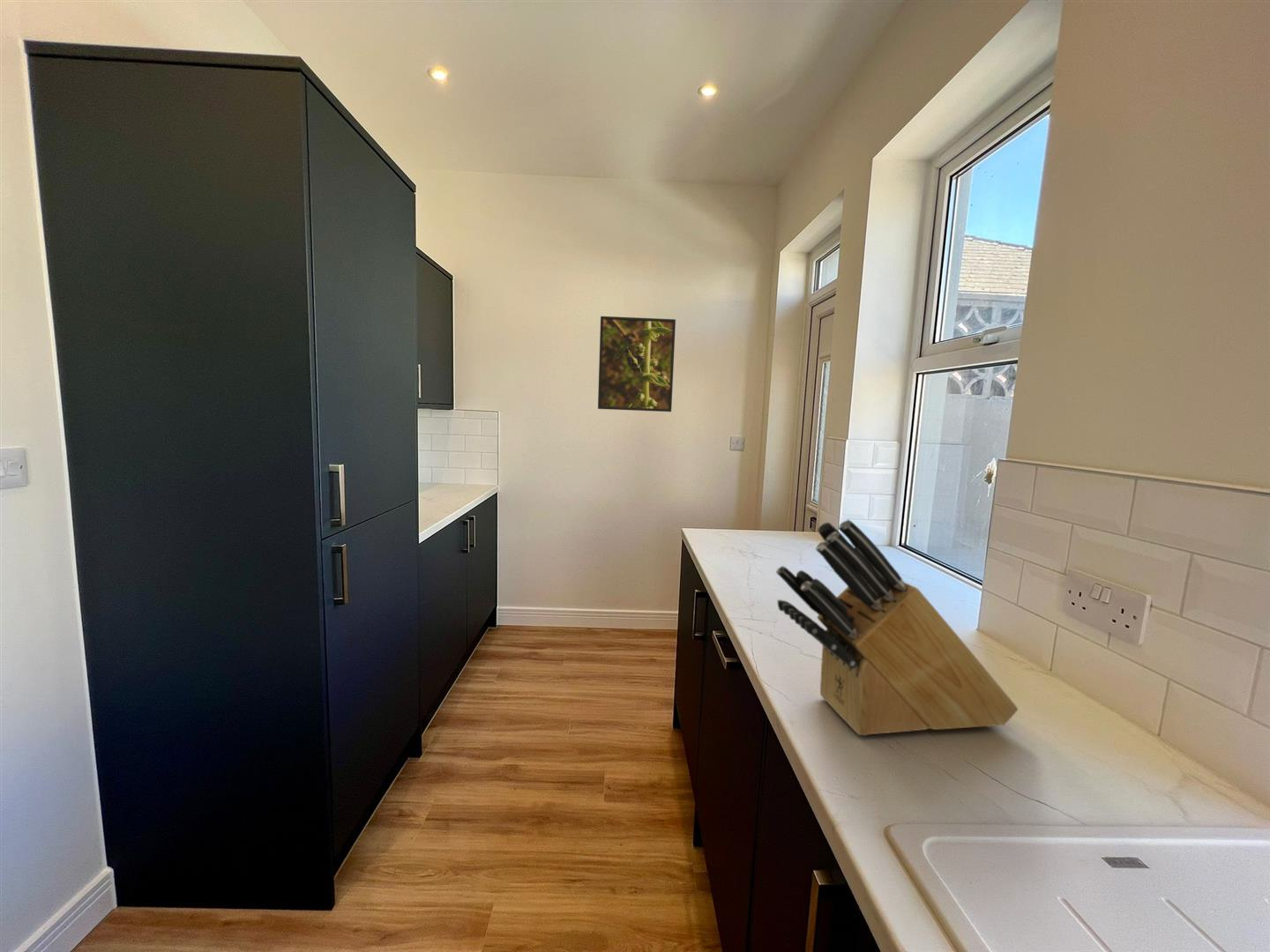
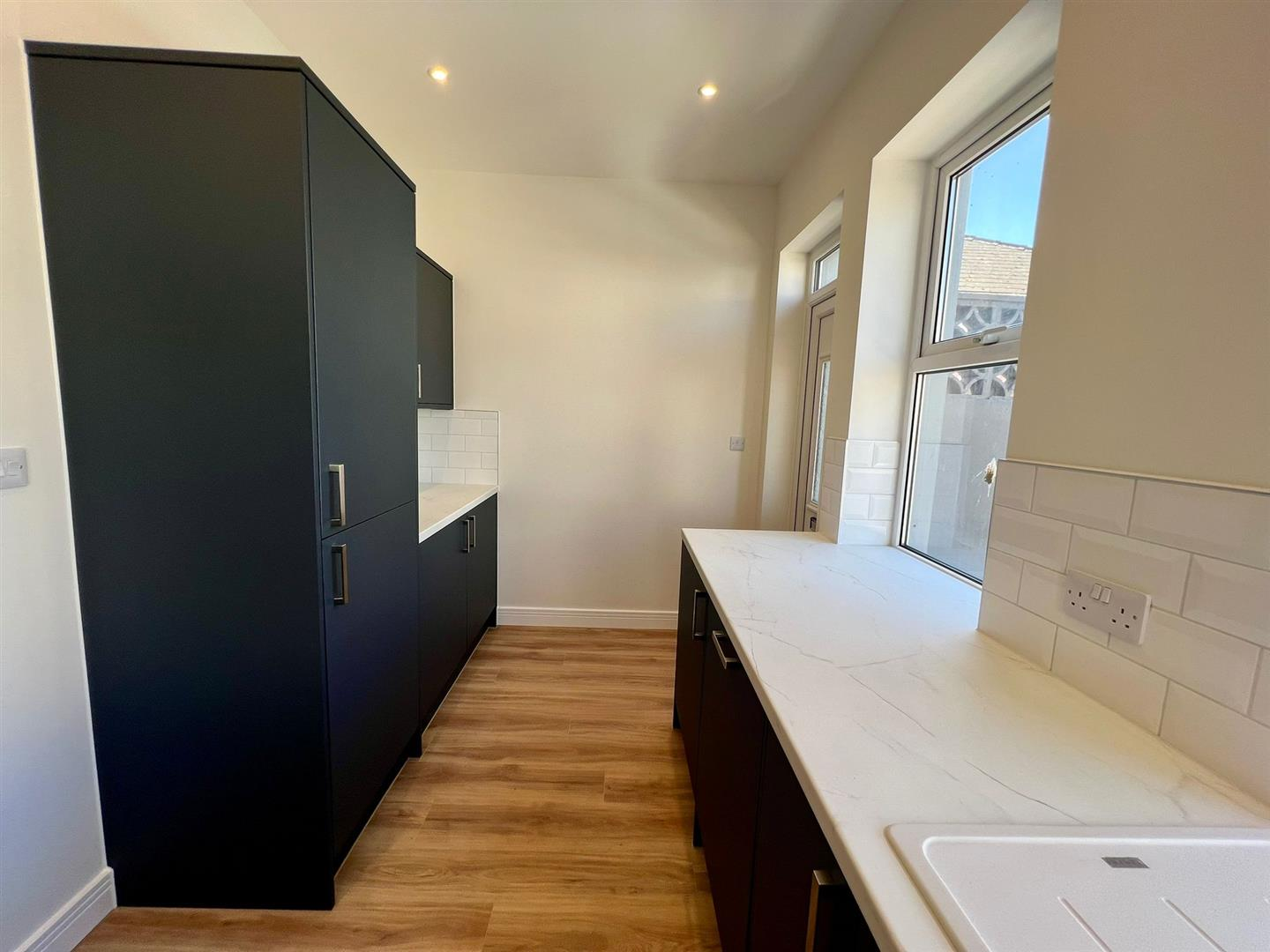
- knife block (894, 617)
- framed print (636, 364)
